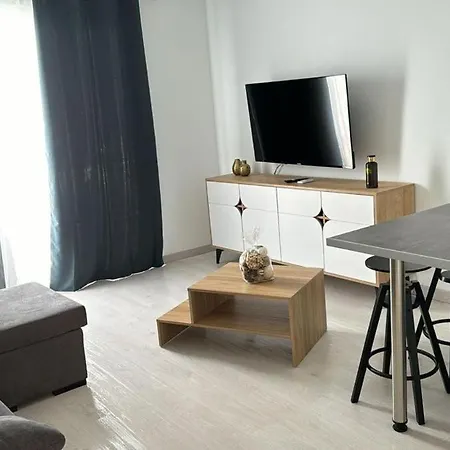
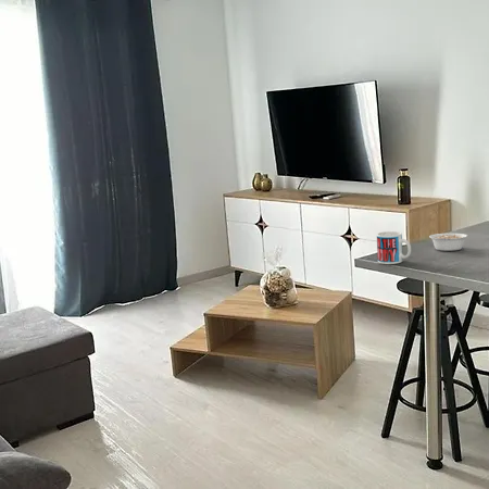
+ mug (393, 247)
+ legume (450, 240)
